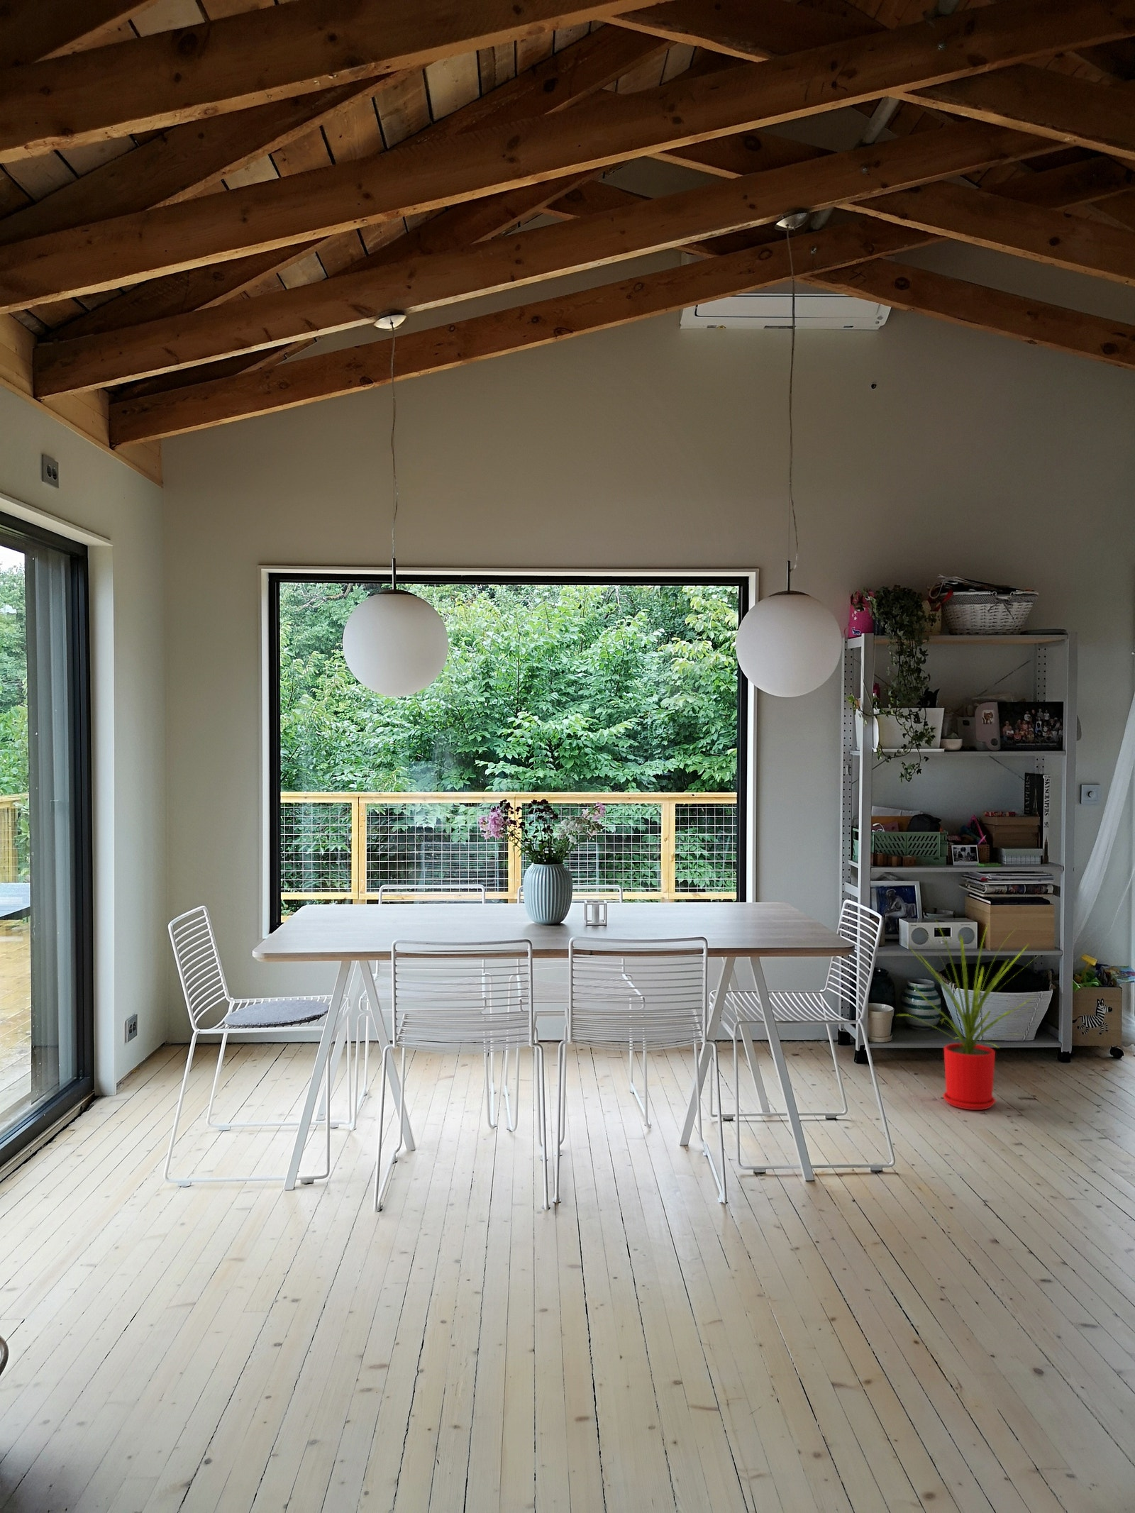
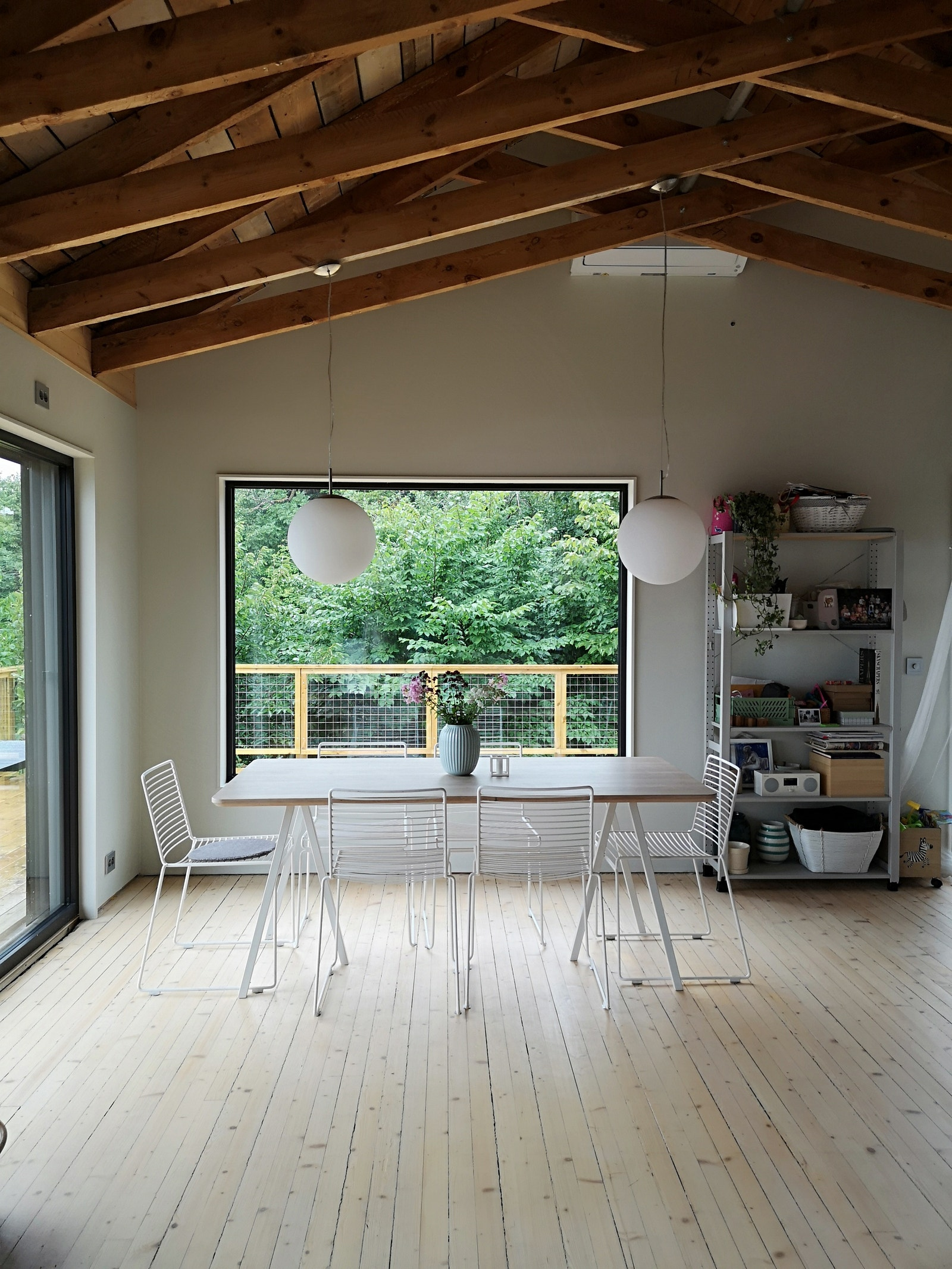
- house plant (970, 1016)
